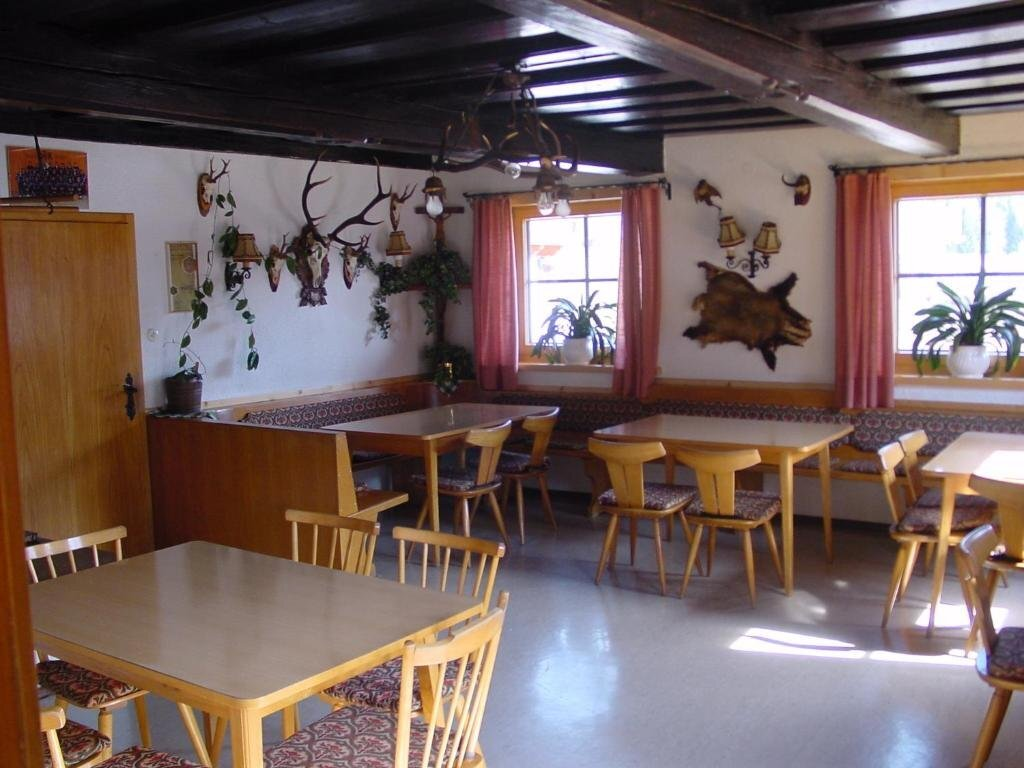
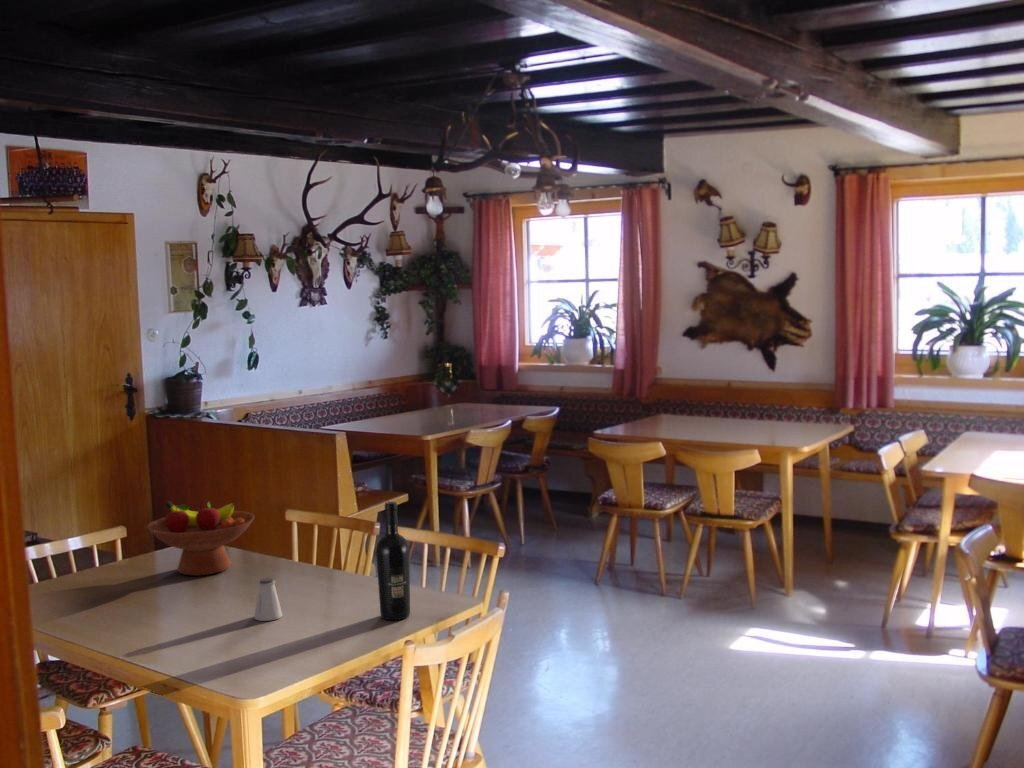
+ saltshaker (267, 597)
+ fruit bowl (202, 536)
+ wine bottle (393, 559)
